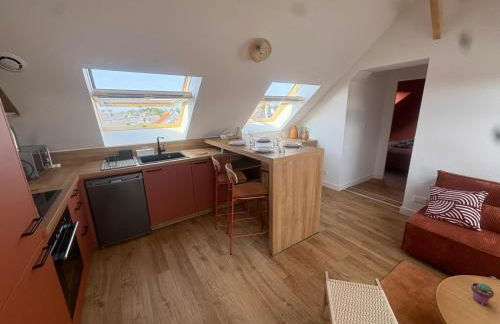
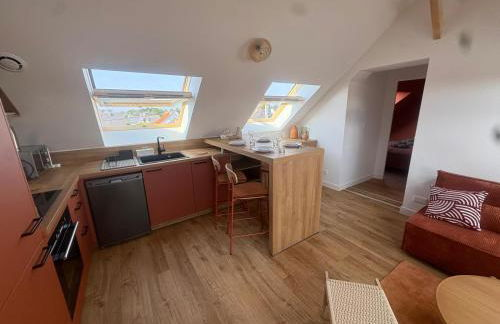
- potted succulent (481, 292)
